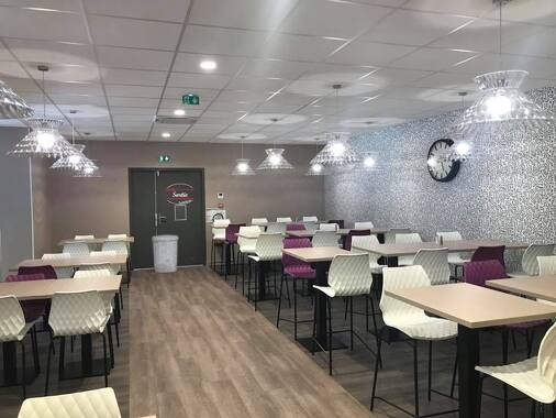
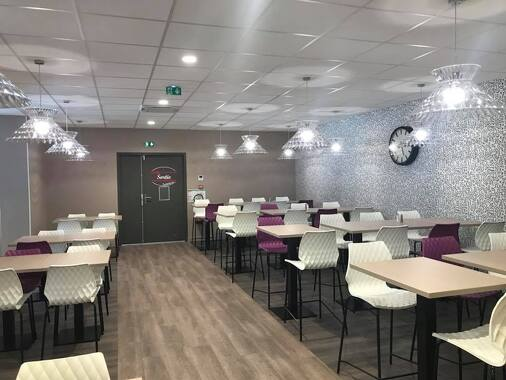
- trash can (165, 253)
